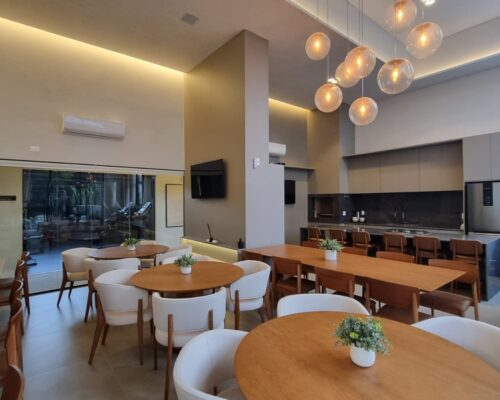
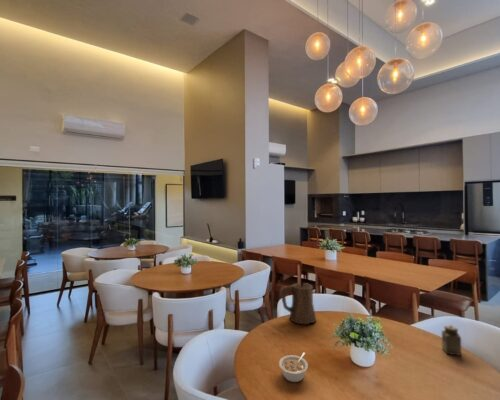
+ salt shaker (451, 339)
+ pitcher (298, 302)
+ legume (293, 367)
